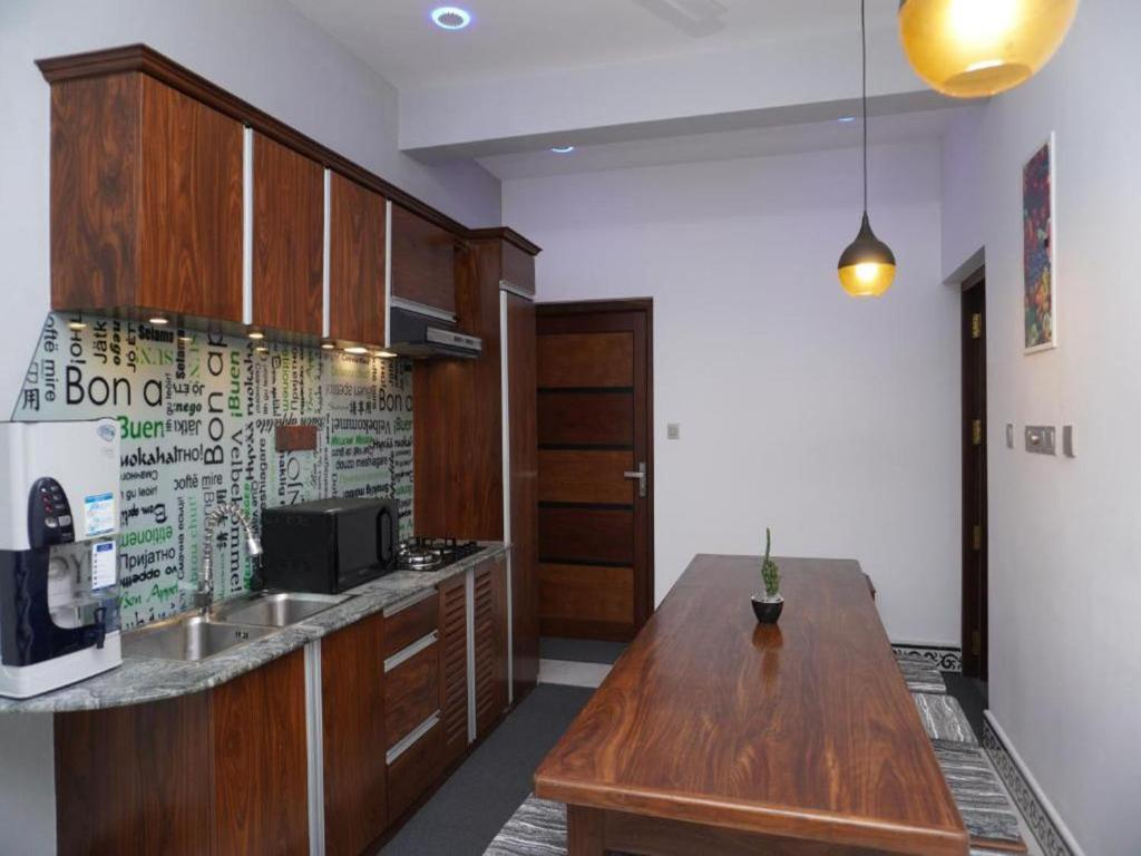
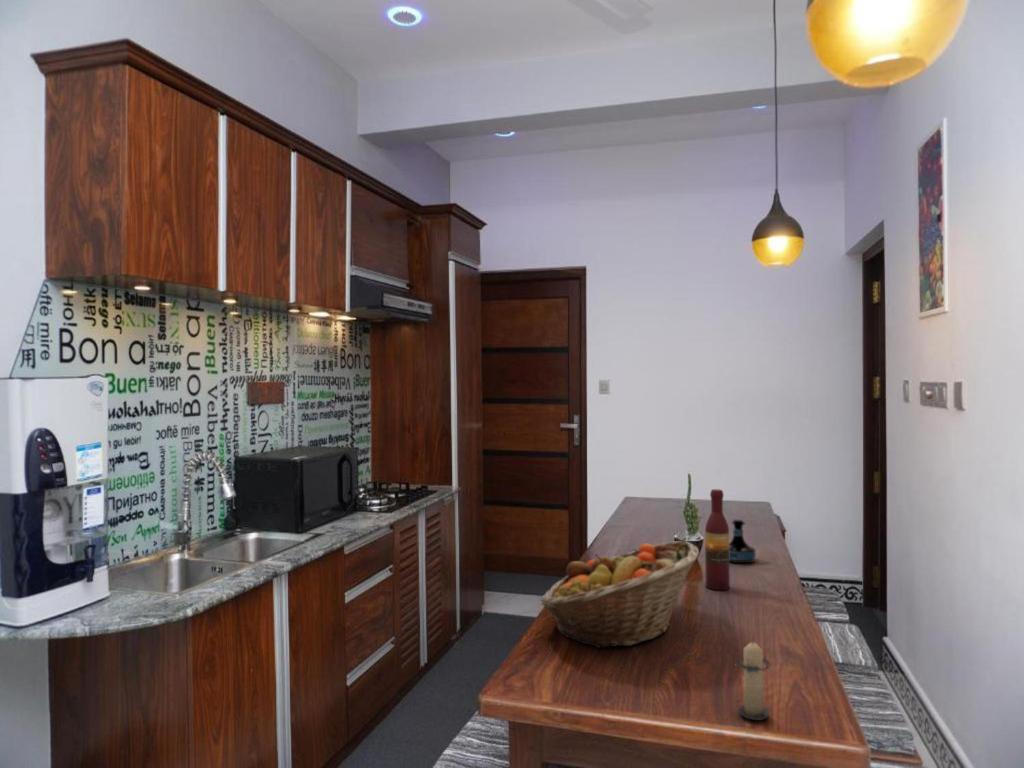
+ candle (753, 676)
+ tequila bottle (738, 539)
+ fruit basket (621, 585)
+ wine bottle (717, 538)
